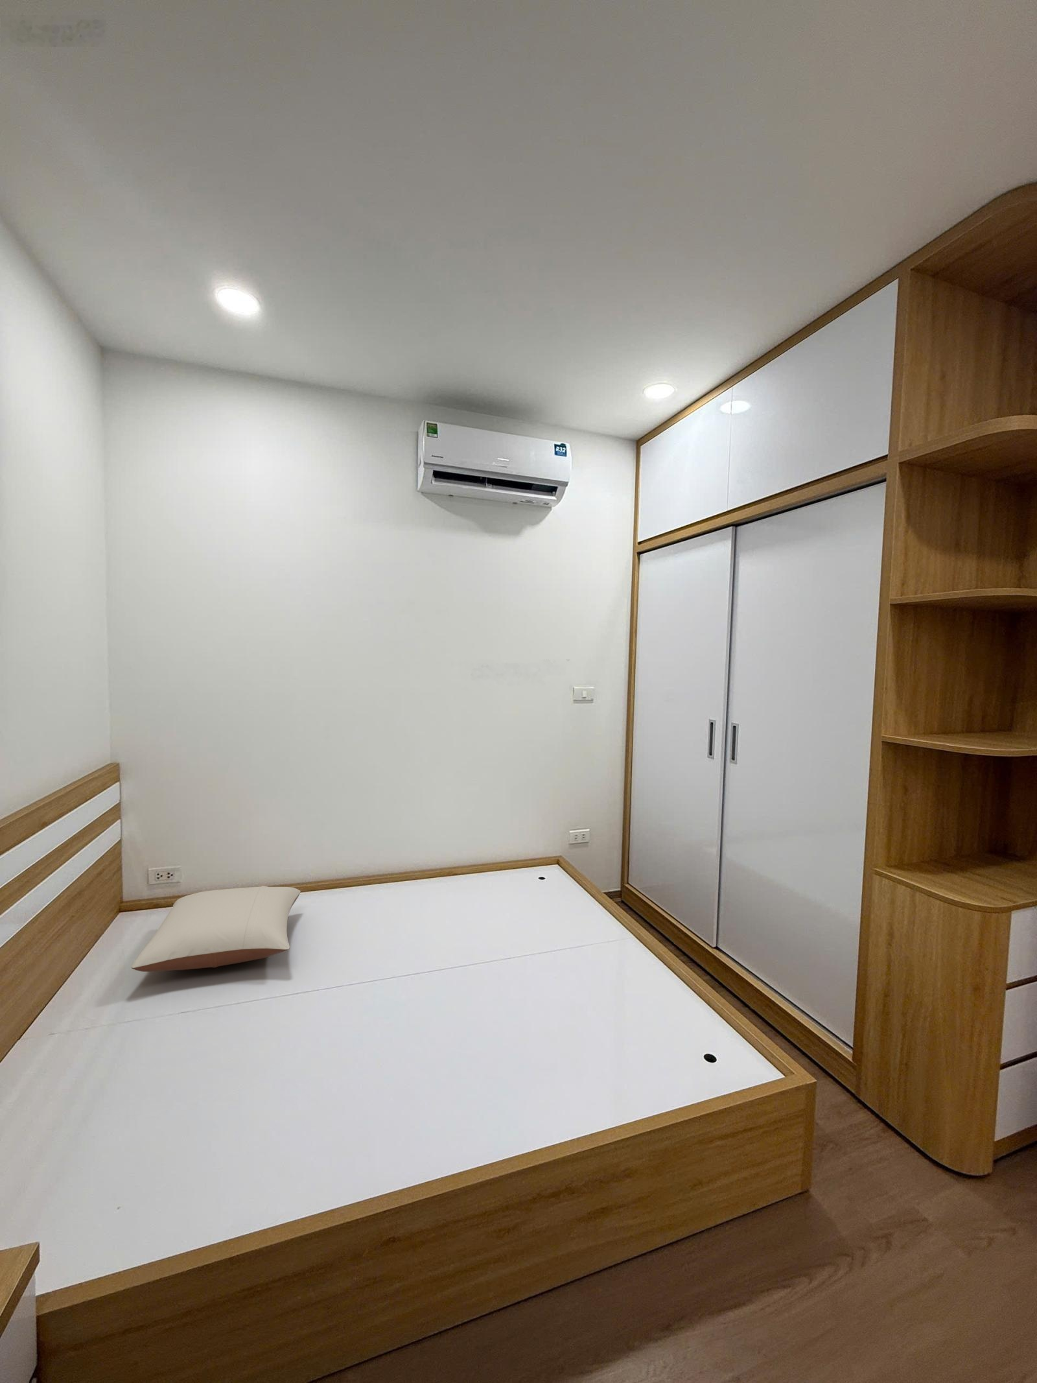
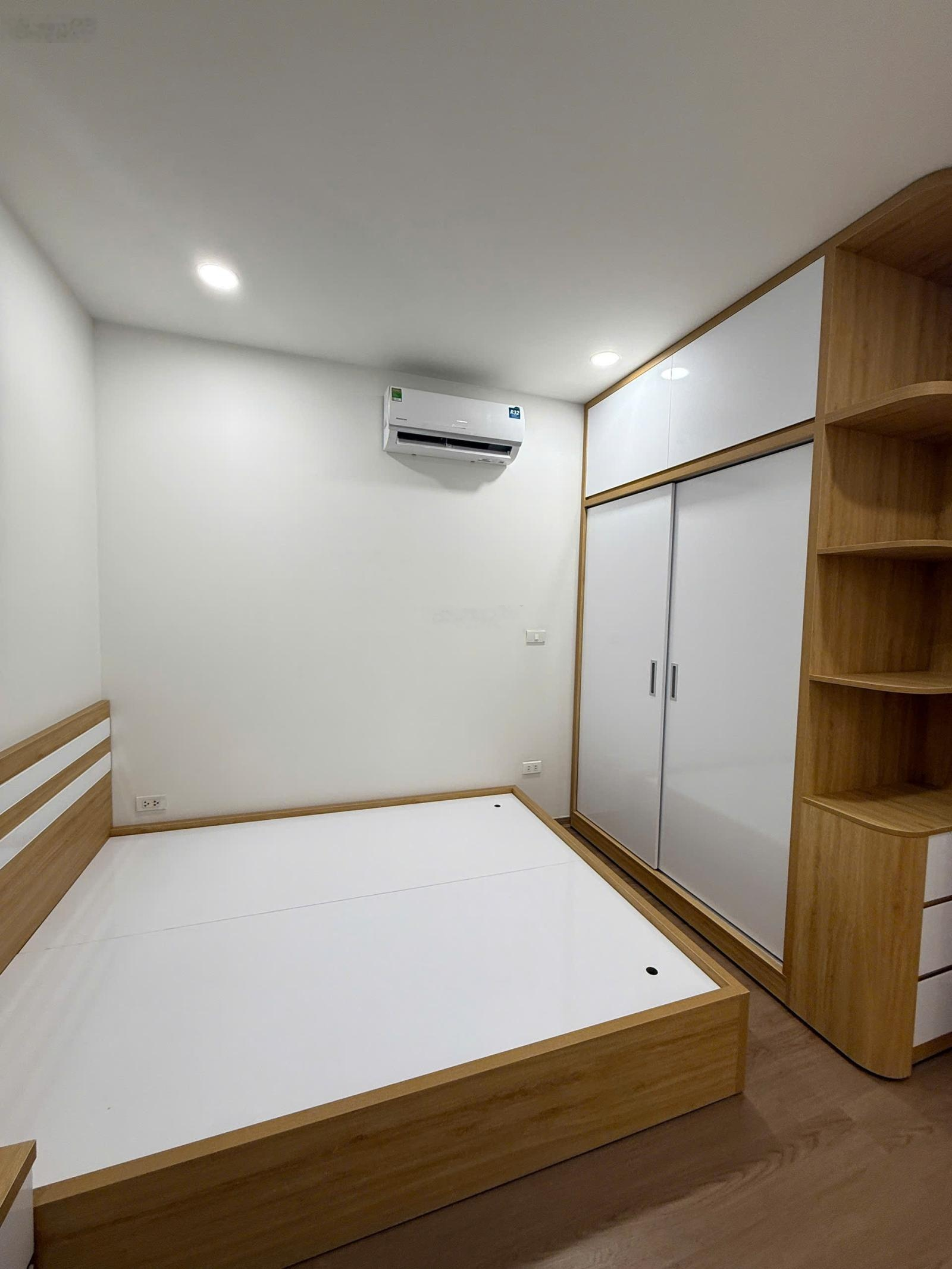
- pillow (228, 926)
